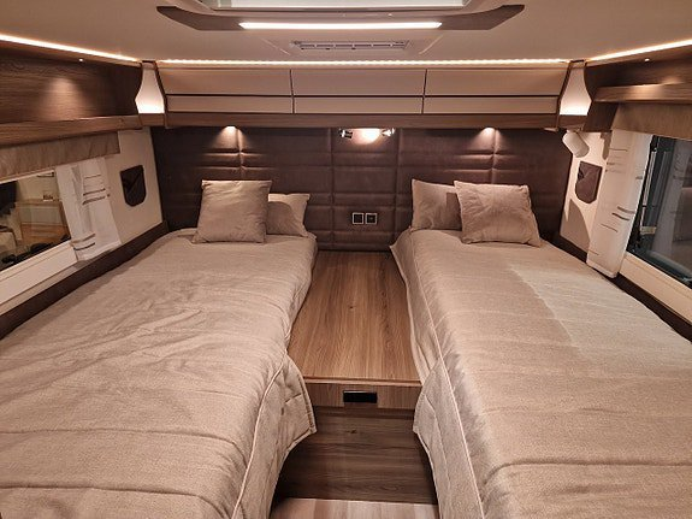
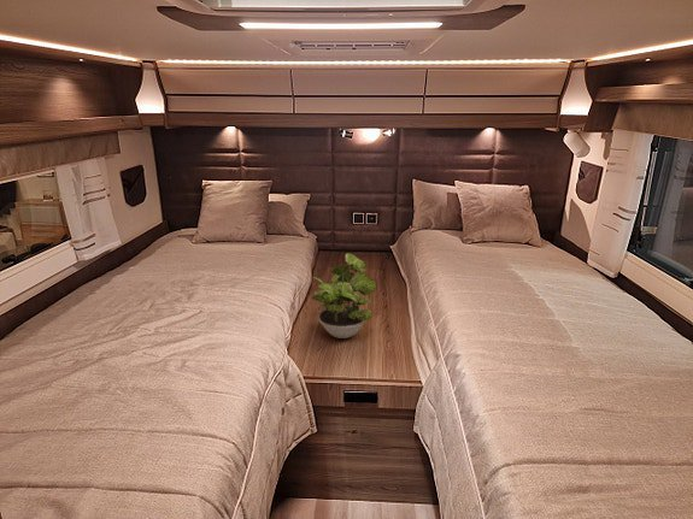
+ potted plant (345, 296)
